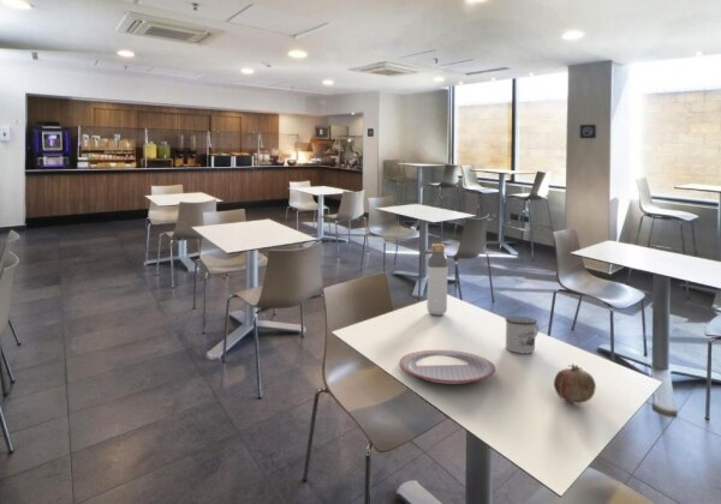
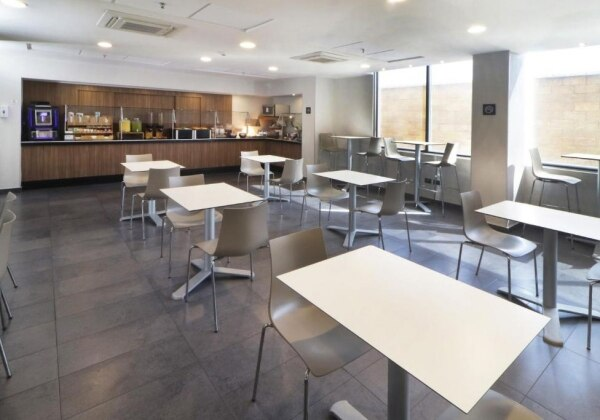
- plate (446, 367)
- bottle (436, 278)
- mug (523, 334)
- fruit (574, 383)
